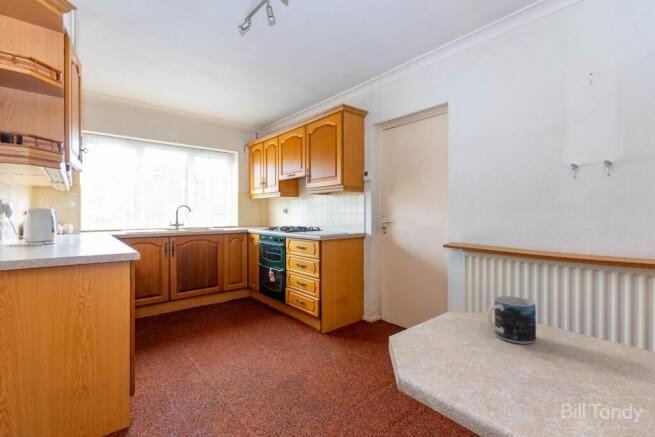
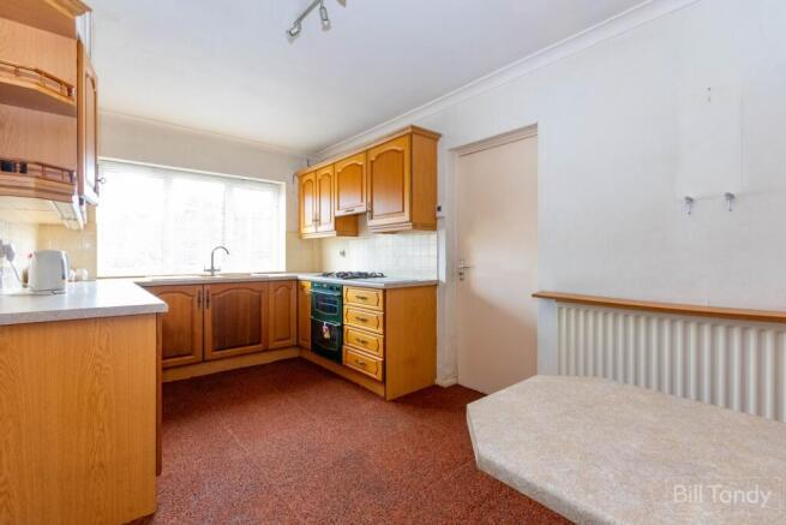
- mug (508, 319)
